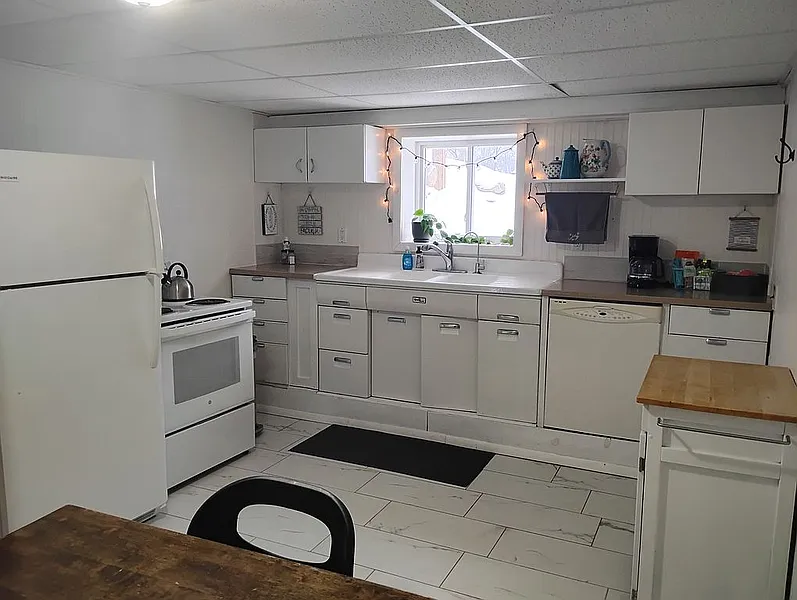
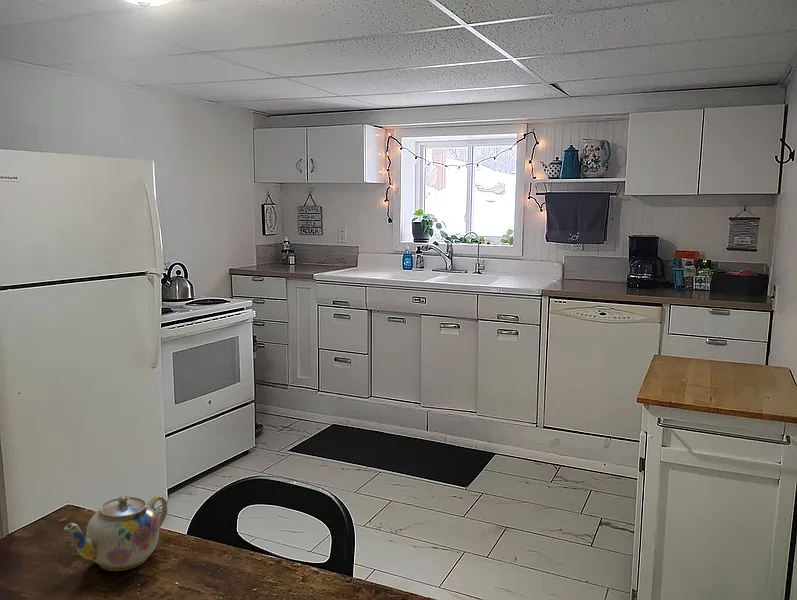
+ teapot (120, 530)
